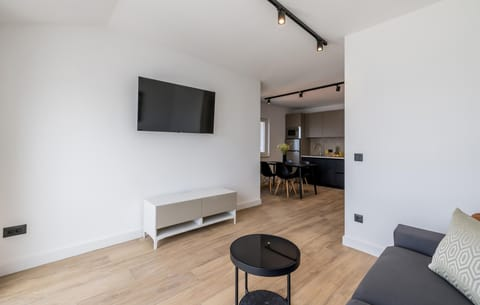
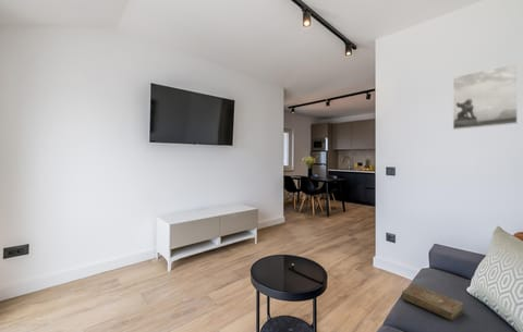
+ book (430, 300)
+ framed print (483, 98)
